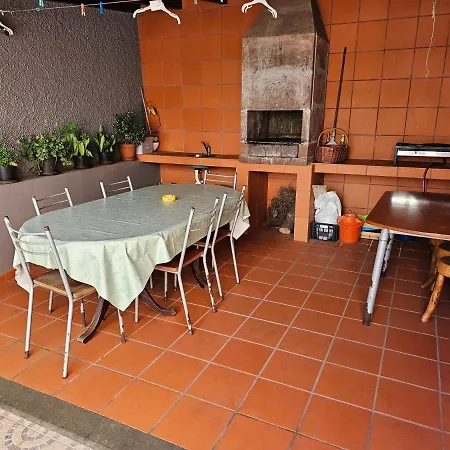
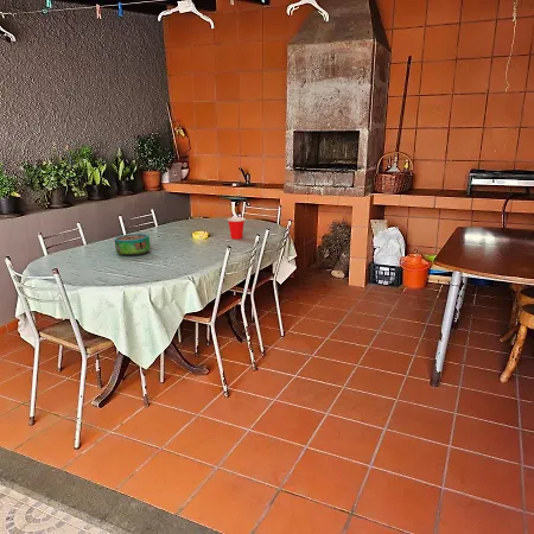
+ decorative bowl (132, 244)
+ cup (236, 228)
